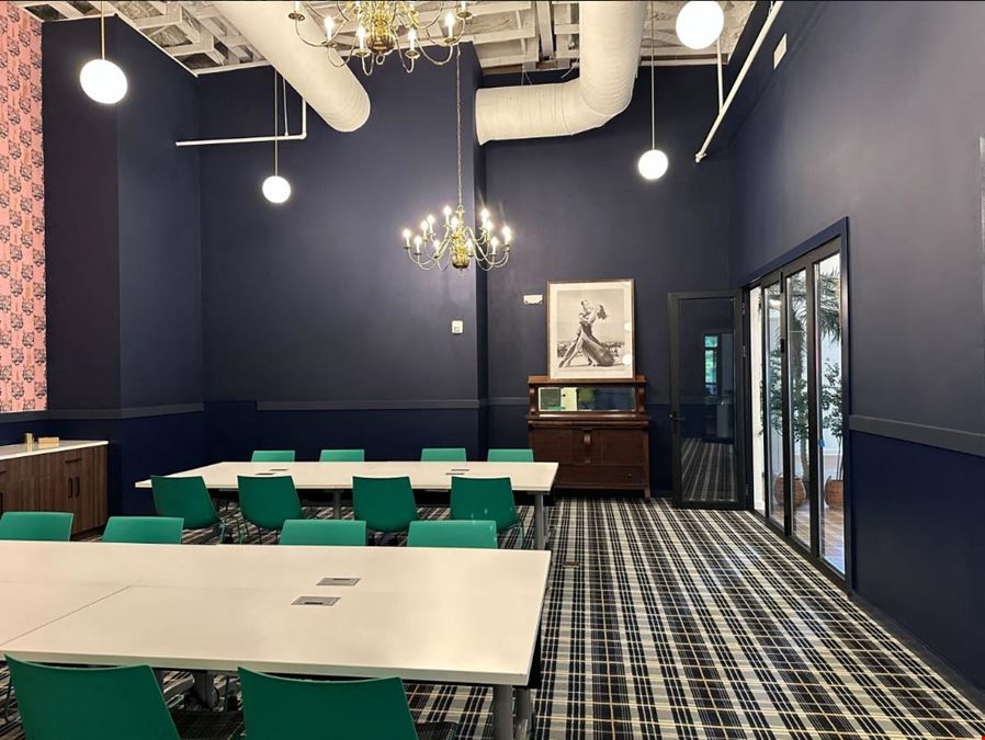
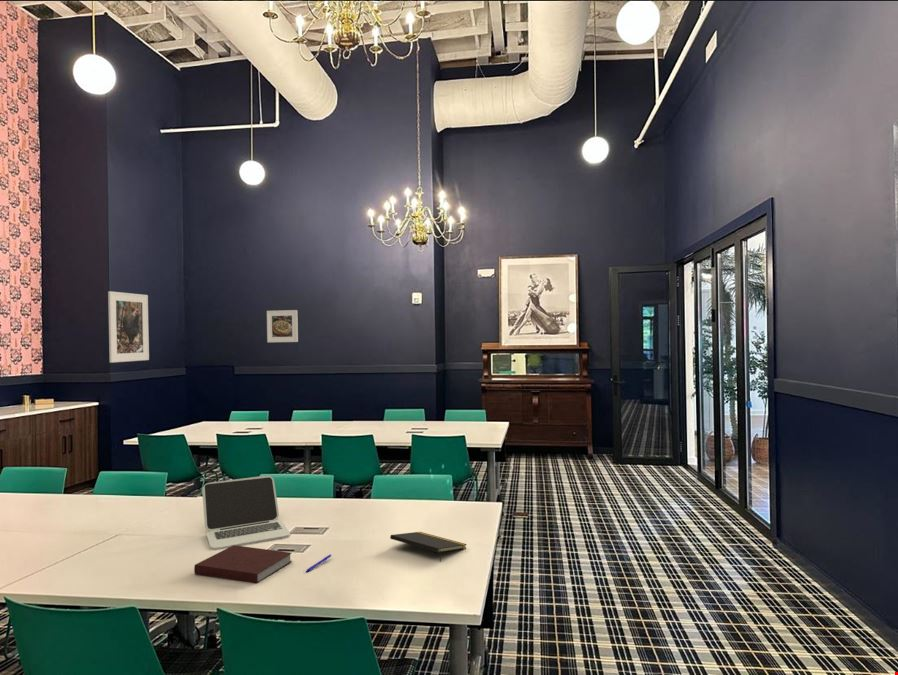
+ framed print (129, 327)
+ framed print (282, 326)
+ notebook (244, 563)
+ laptop (245, 509)
+ notepad (428, 541)
+ pen (318, 563)
